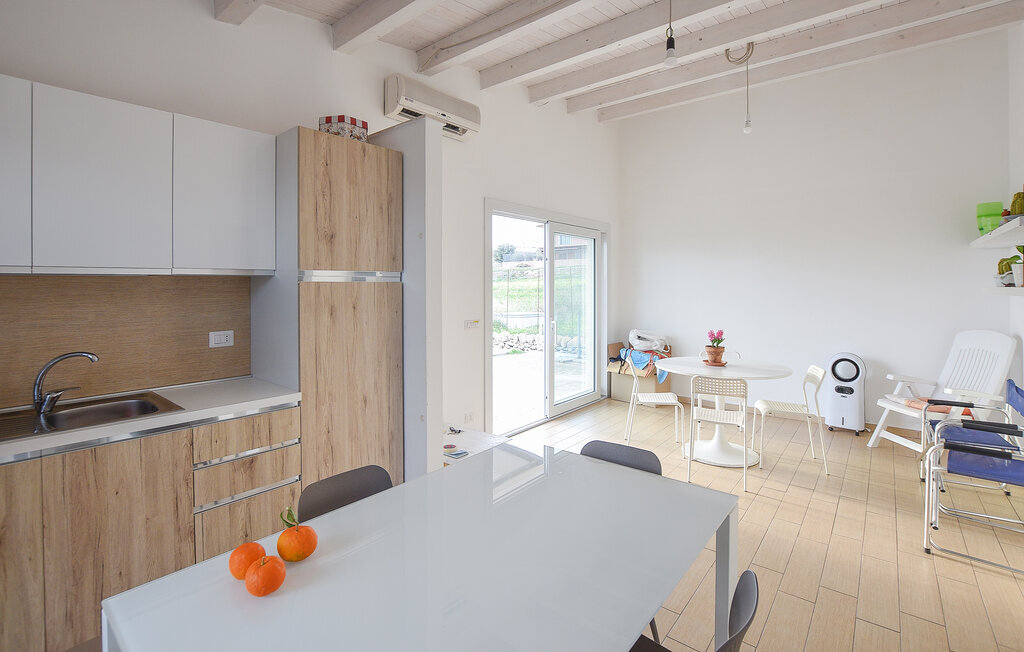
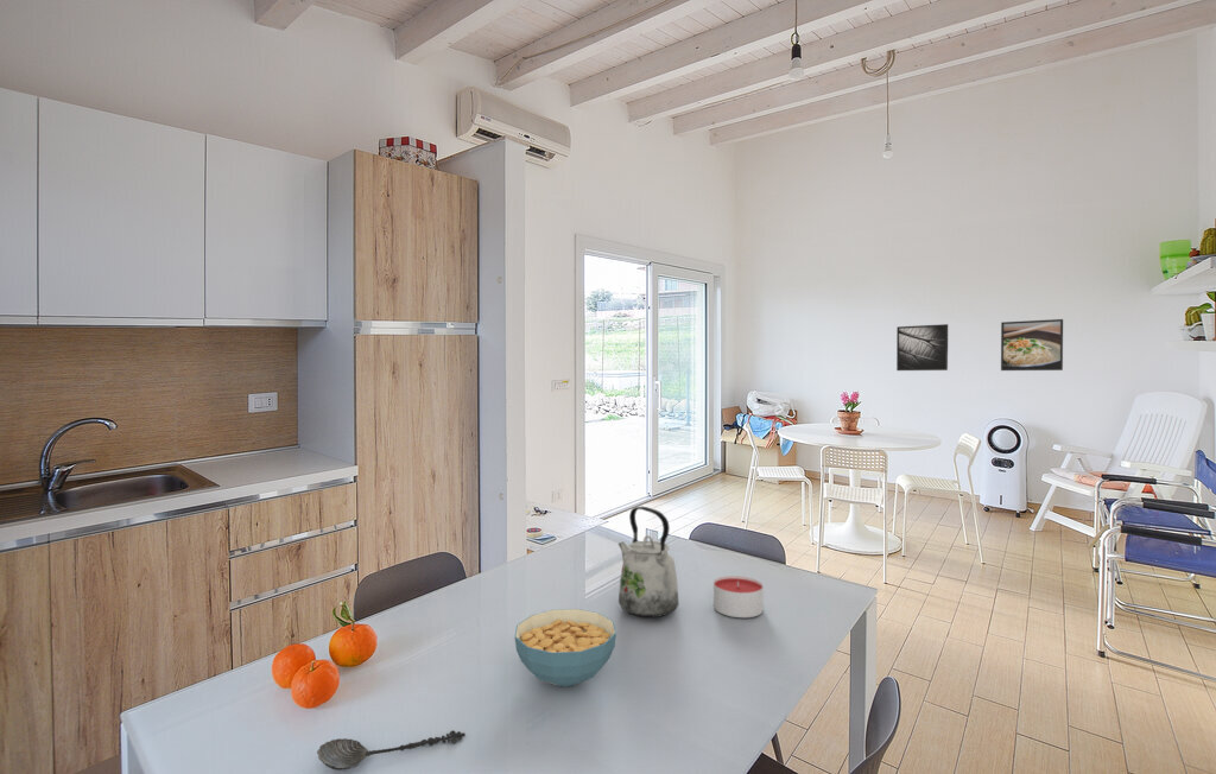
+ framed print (922, 348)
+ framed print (1031, 345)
+ spoon (395, 747)
+ cereal bowl (565, 653)
+ kettle (641, 556)
+ candle (737, 595)
